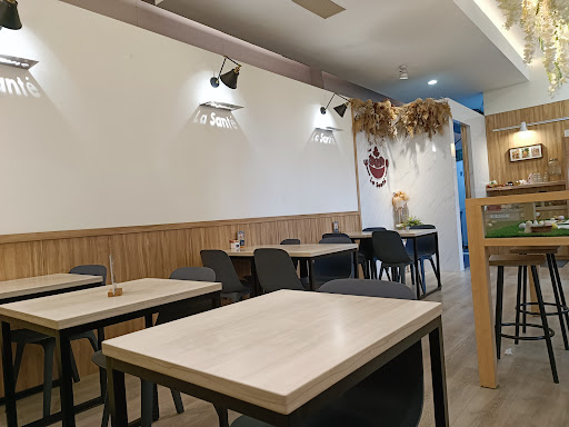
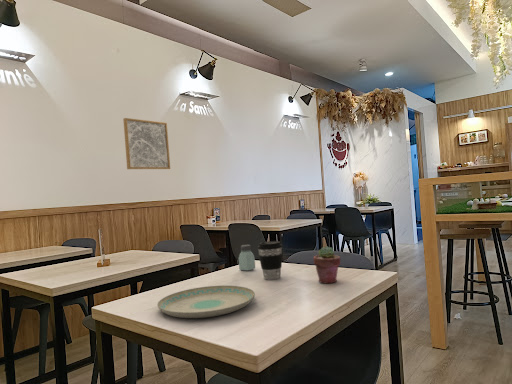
+ coffee cup (271, 260)
+ potted succulent (327, 263)
+ saltshaker (246, 257)
+ wall art (147, 144)
+ plate (207, 301)
